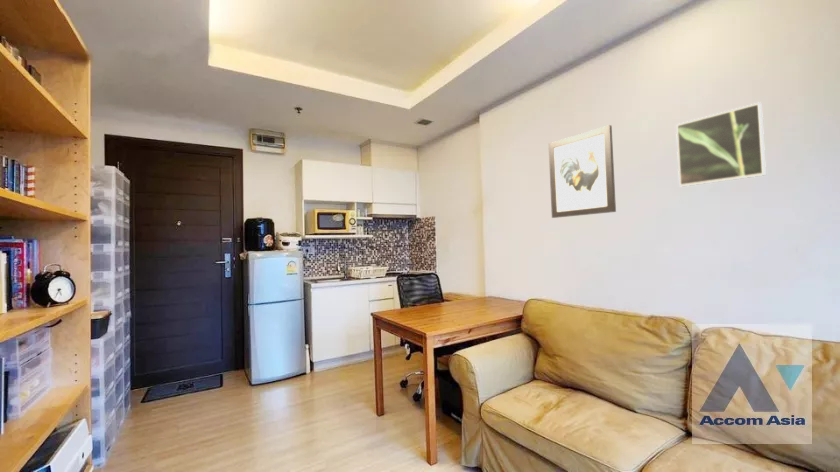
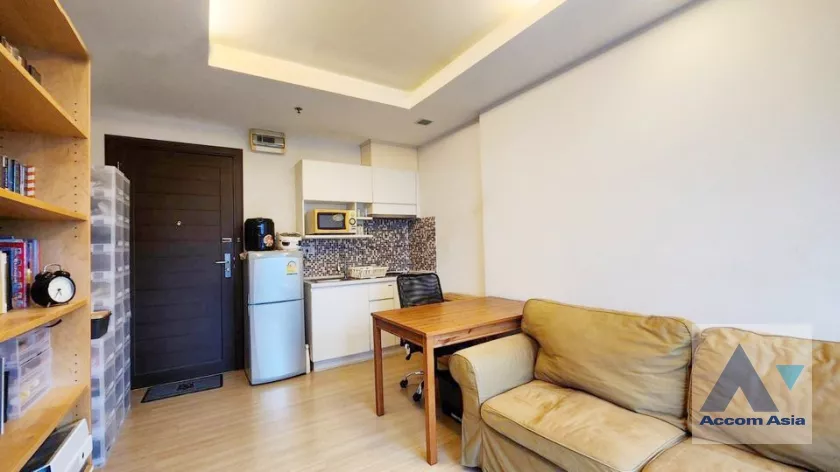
- wall art (579, 175)
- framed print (717, 147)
